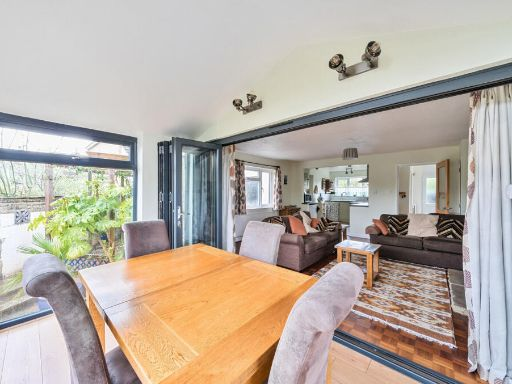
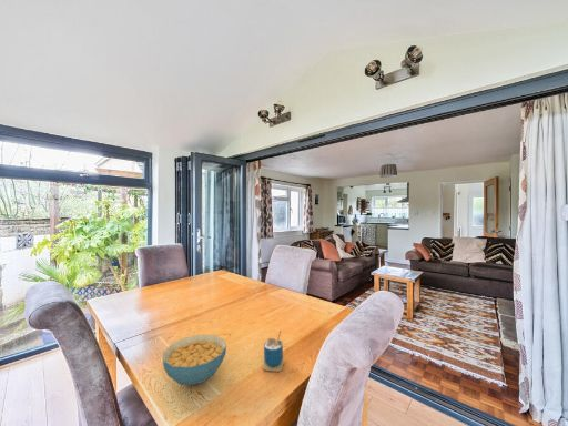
+ cup (273, 347)
+ cereal bowl (195, 363)
